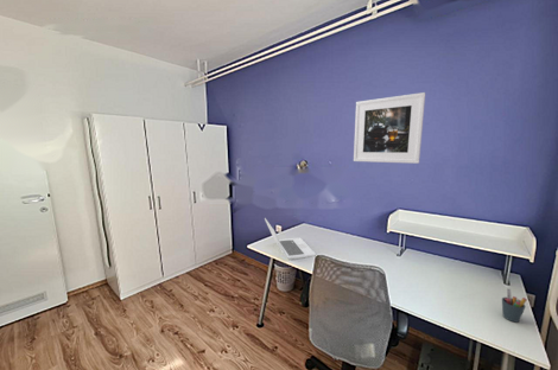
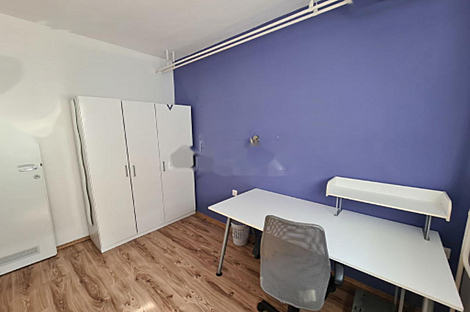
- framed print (385, 130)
- pen holder (513, 306)
- laptop (288, 238)
